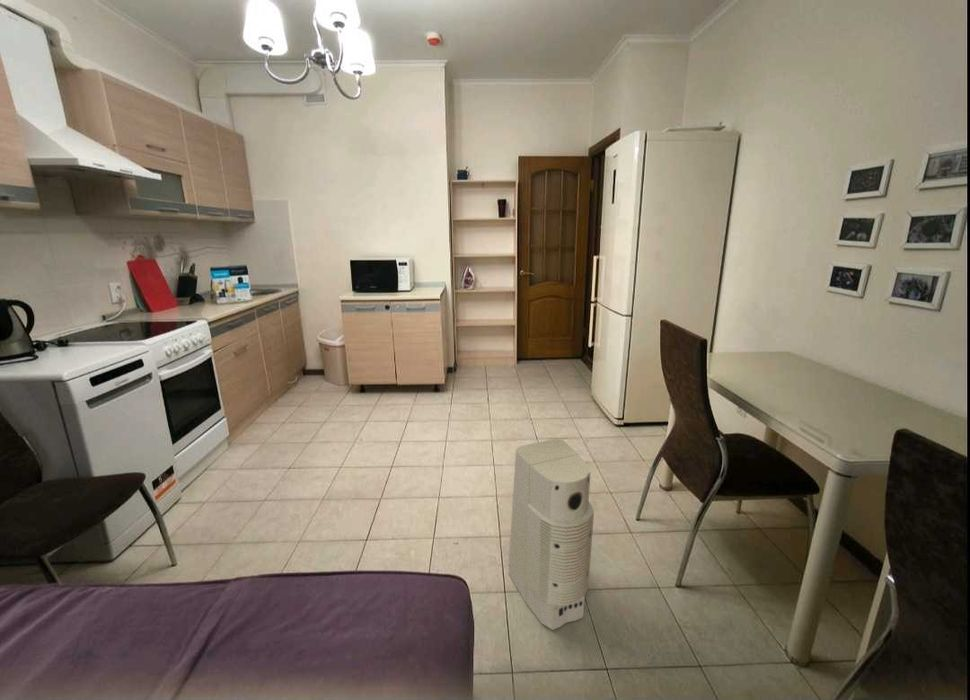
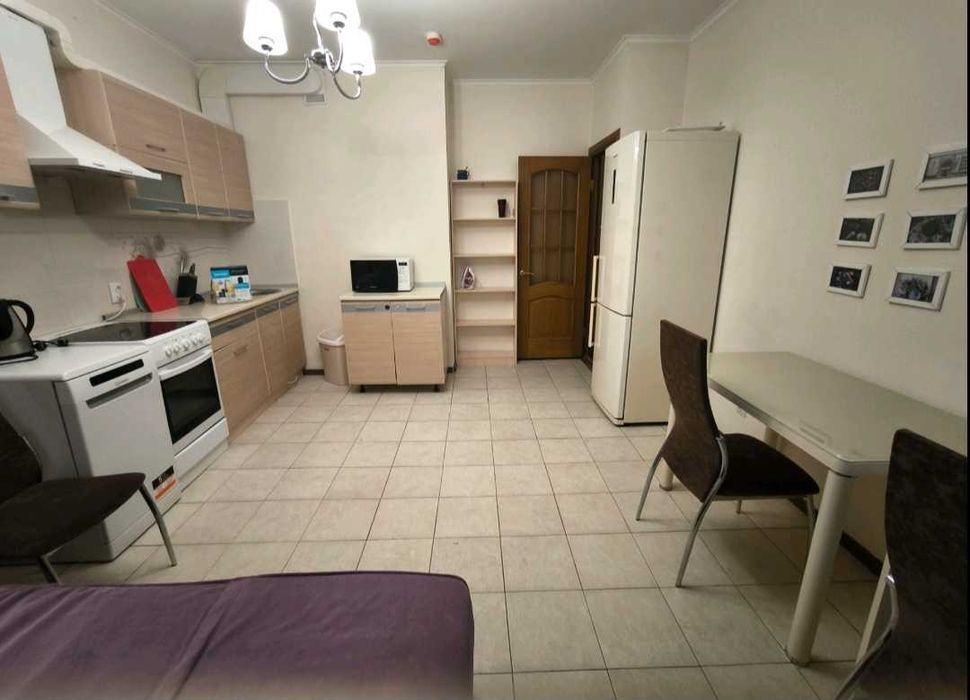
- air purifier (550, 527)
